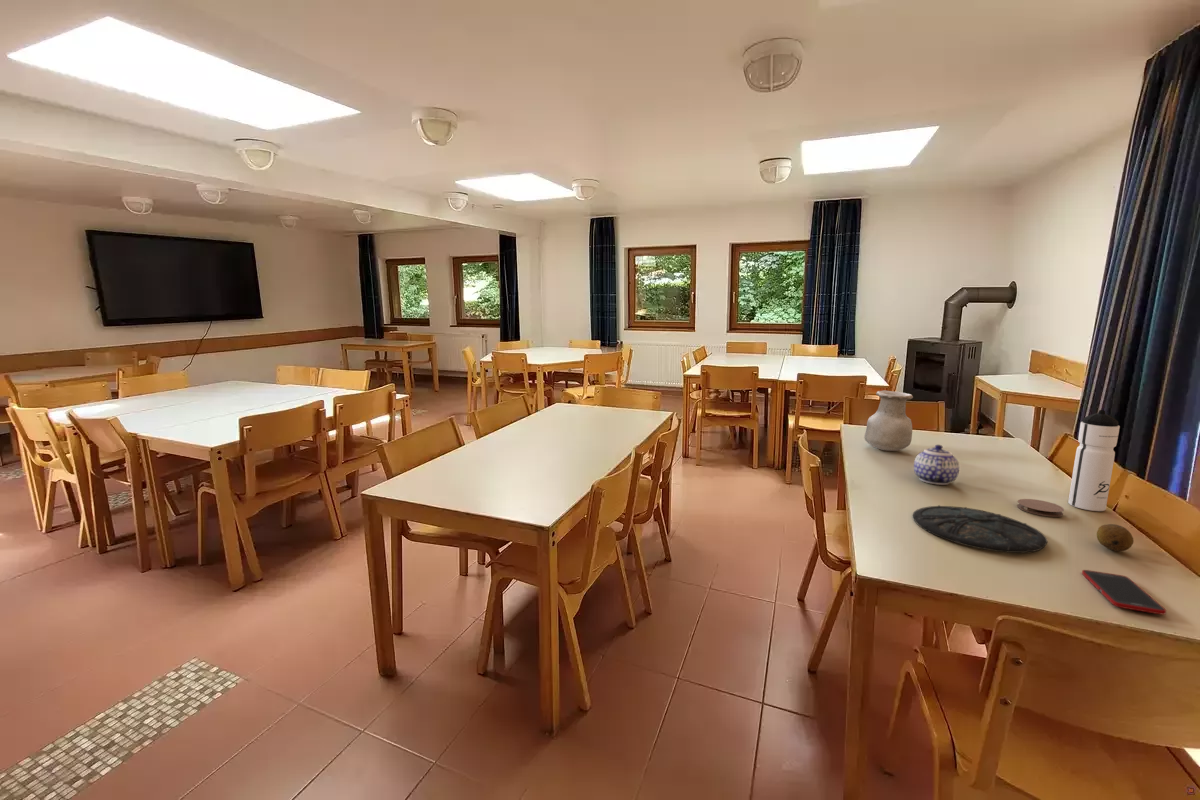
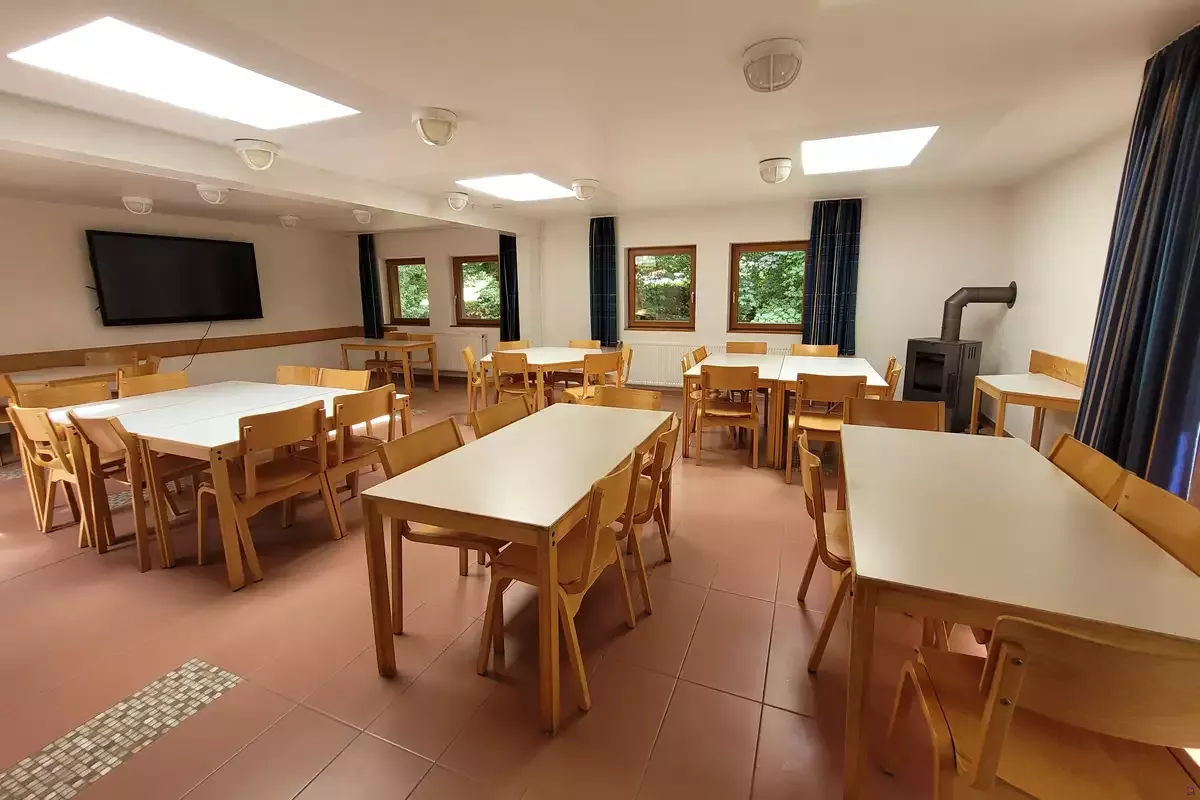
- water bottle (1094, 459)
- fruit (1114, 537)
- teapot (936, 462)
- cell phone (1120, 590)
- plate (976, 521)
- vase (889, 420)
- coaster (1039, 507)
